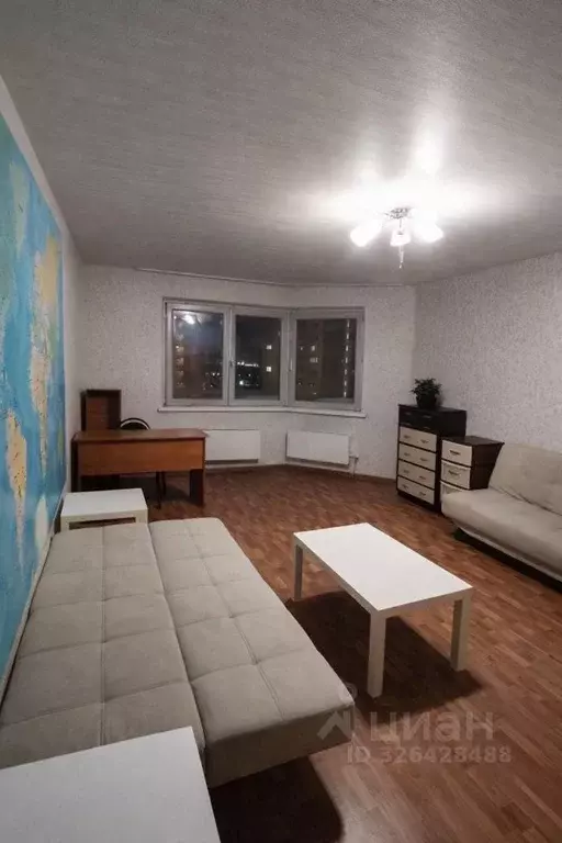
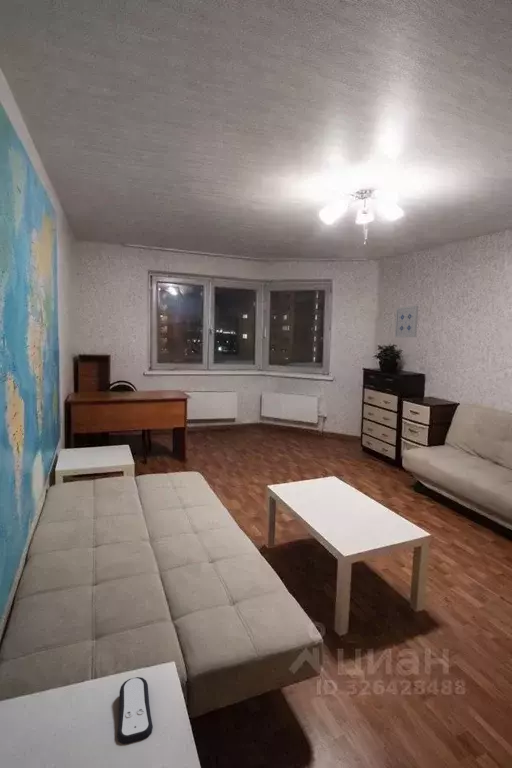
+ remote control (134, 707)
+ wall art (406, 322)
